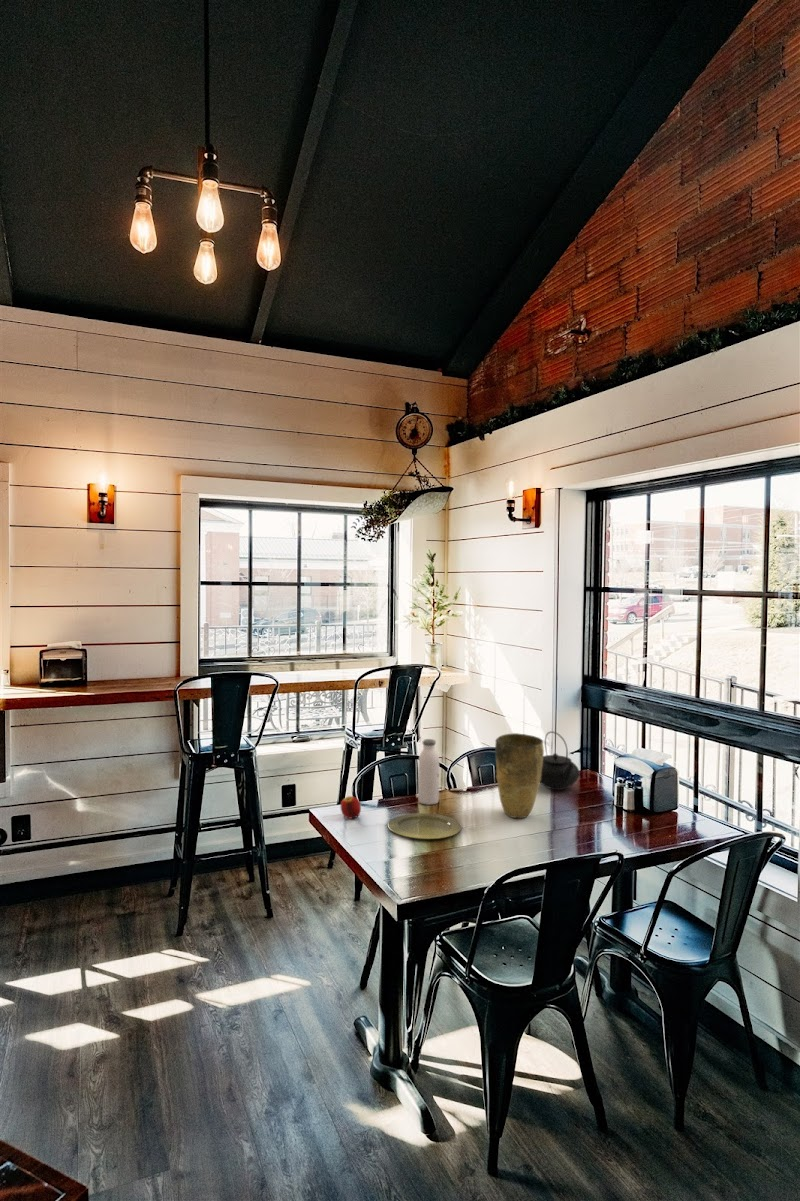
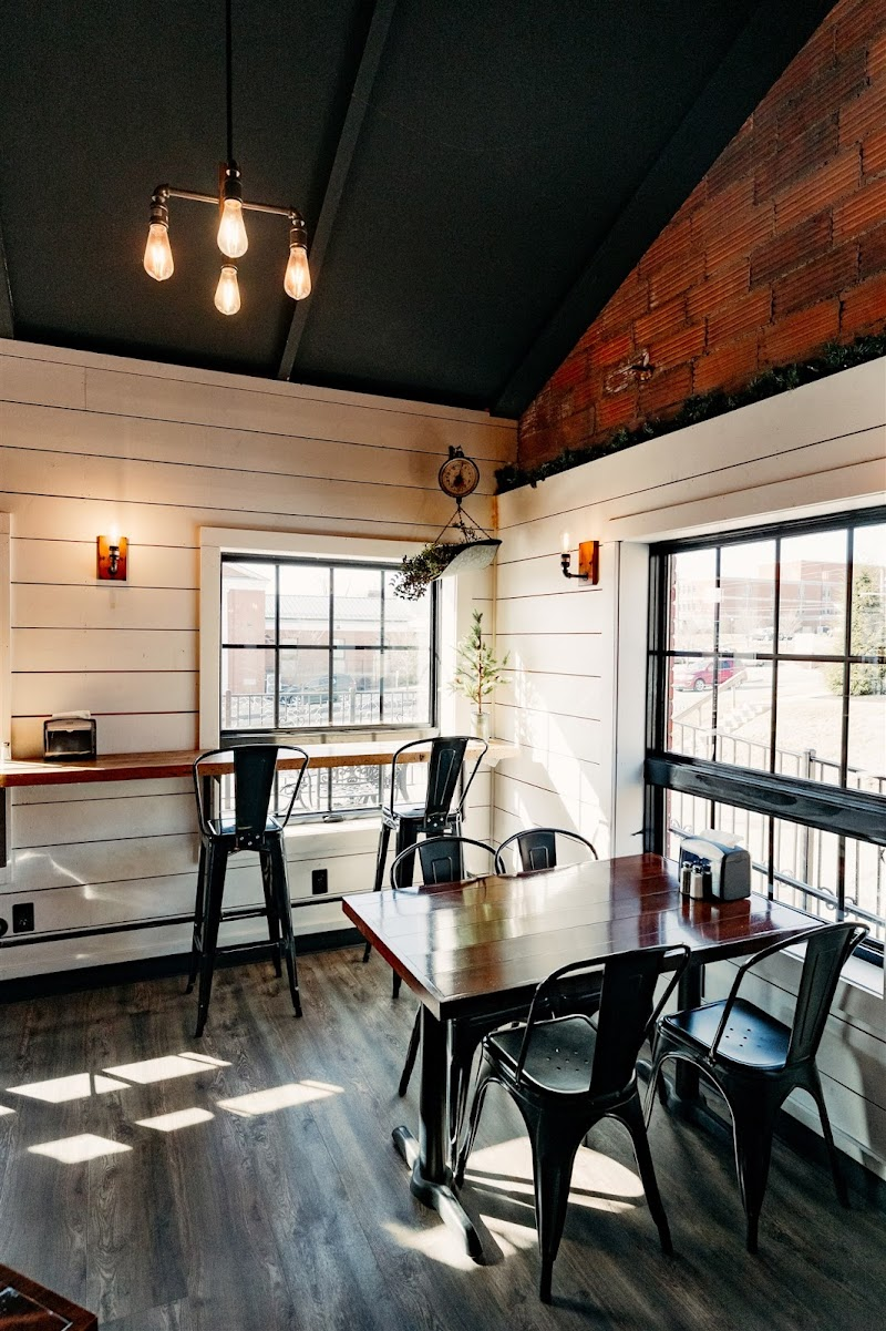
- teapot (558, 761)
- vase (518, 776)
- fruit (350, 807)
- water bottle (428, 770)
- plate (424, 826)
